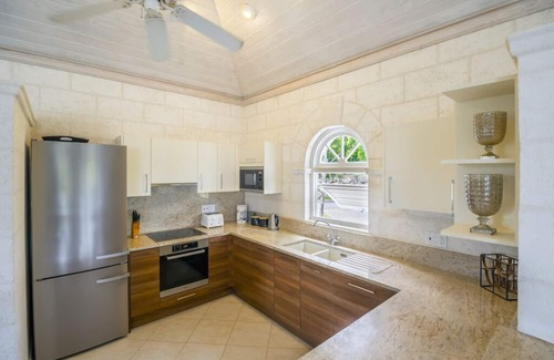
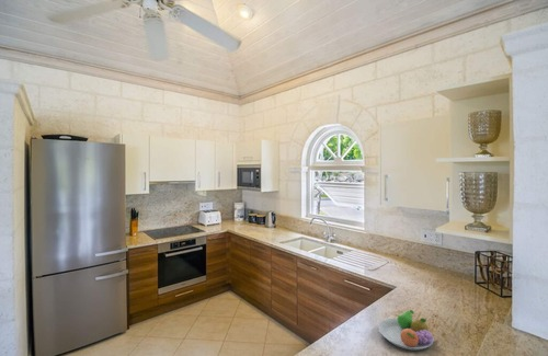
+ fruit bowl (406, 326)
